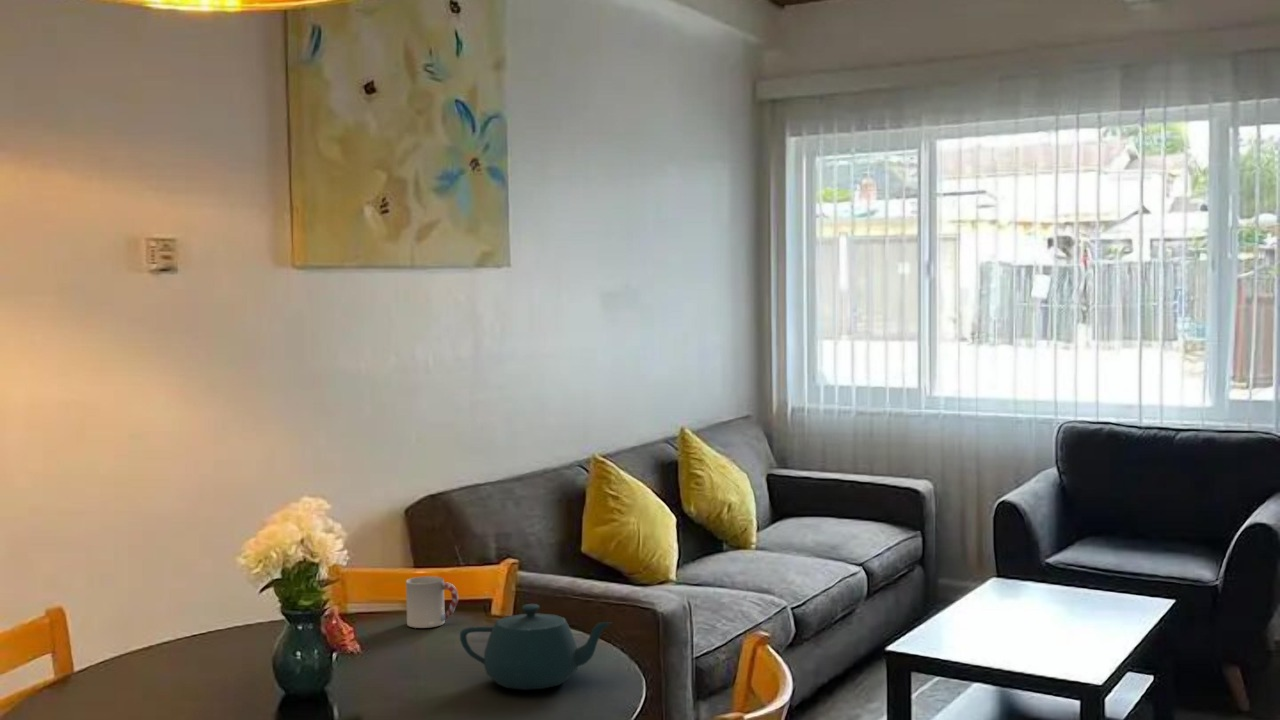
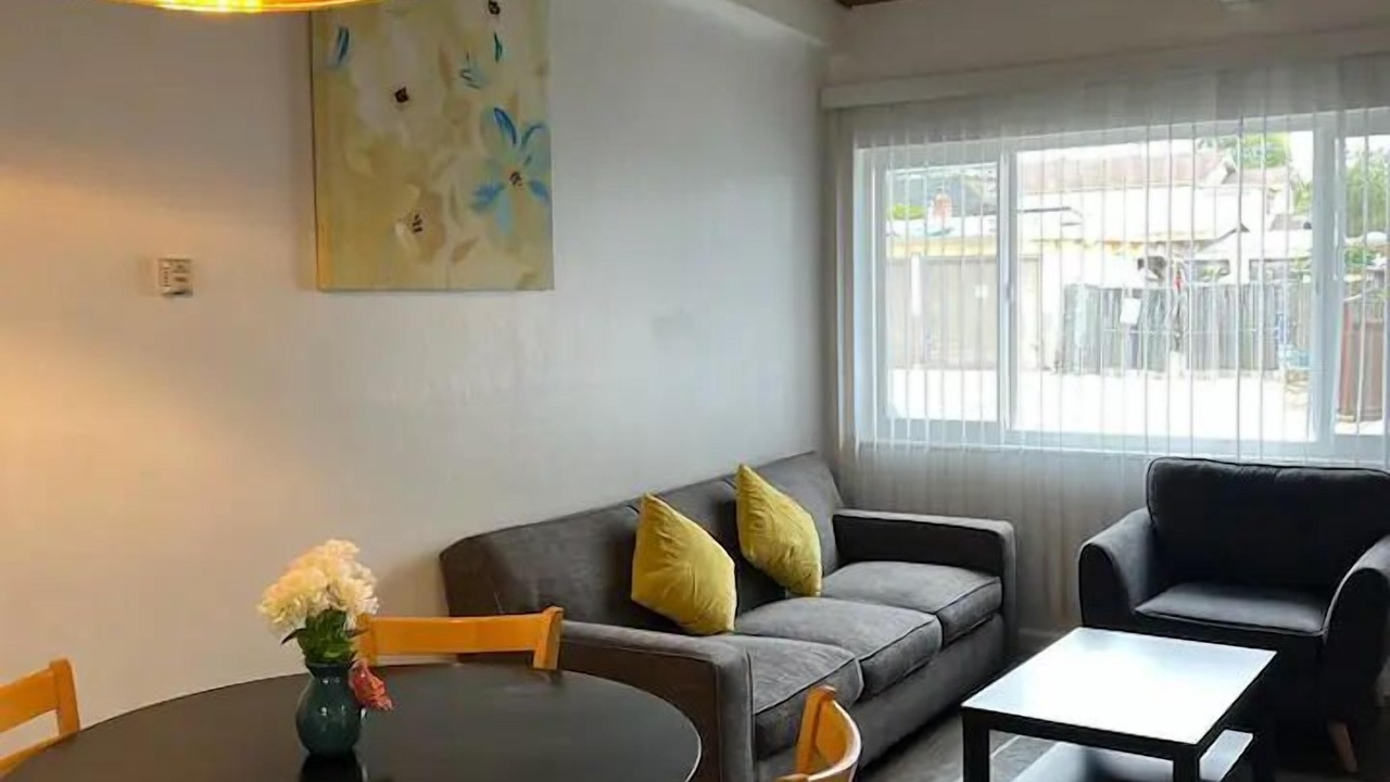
- teapot (535, 643)
- cup (433, 602)
